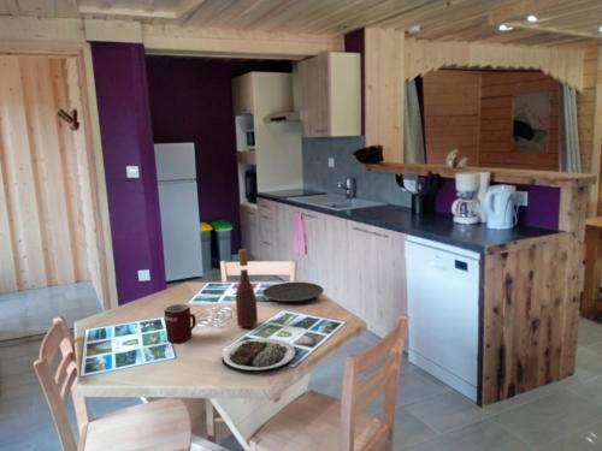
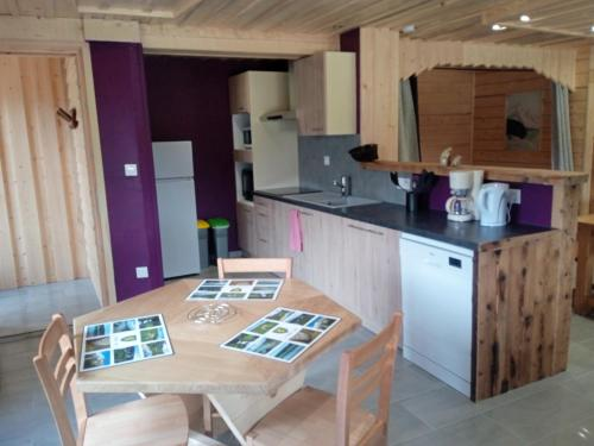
- mug (182, 324)
- wine bottle (244, 287)
- plate (259, 352)
- plate (293, 292)
